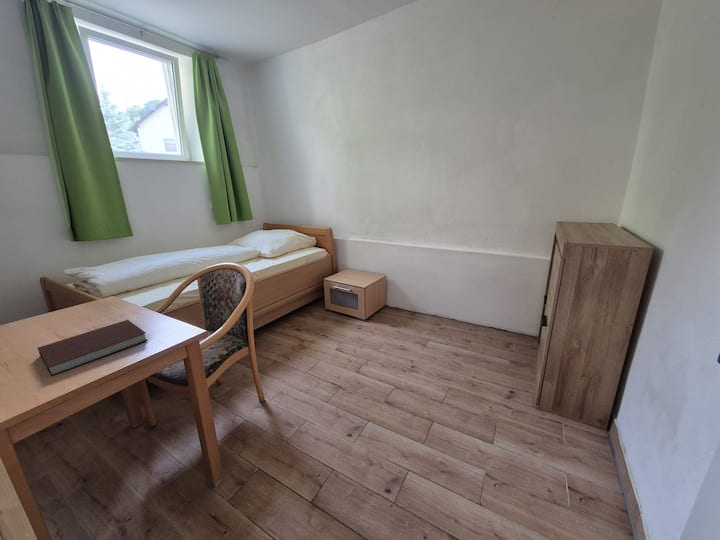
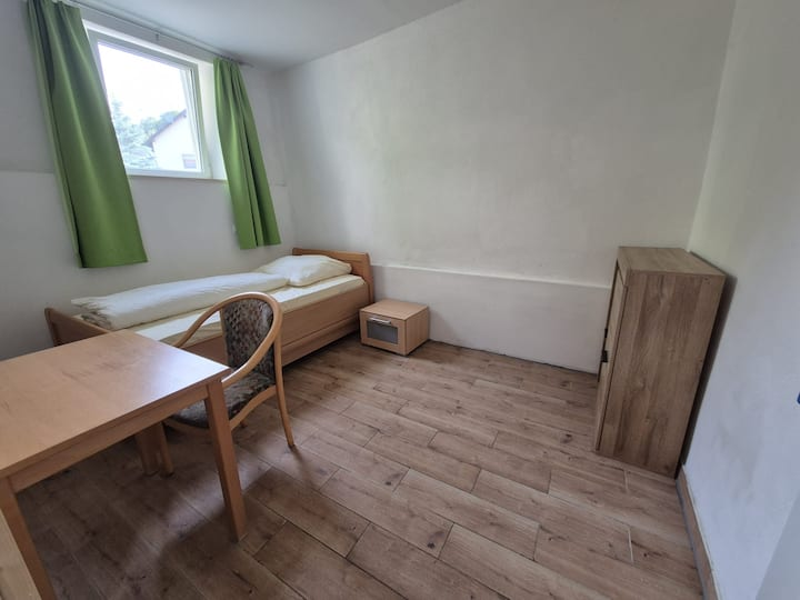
- notebook (95, 343)
